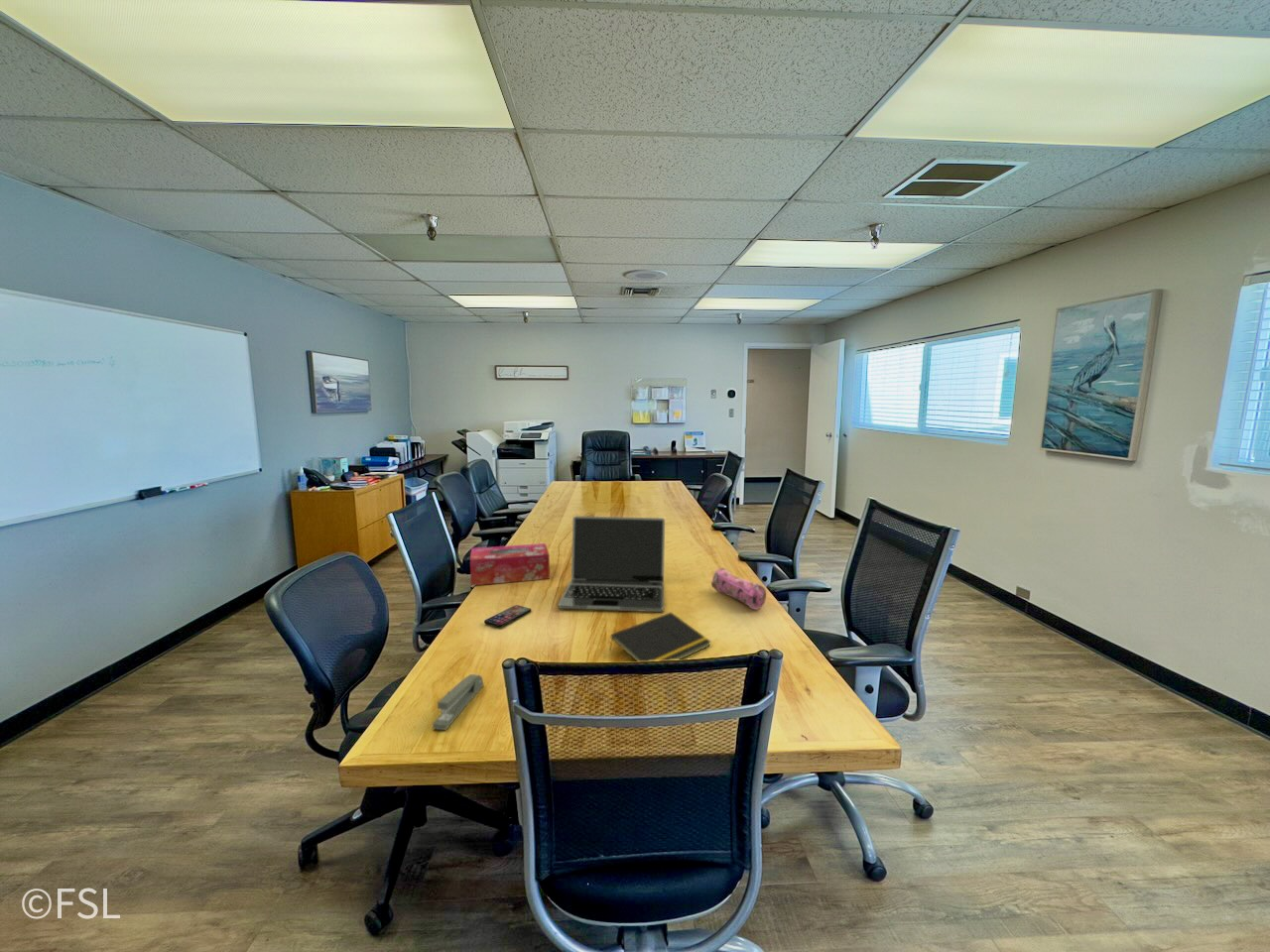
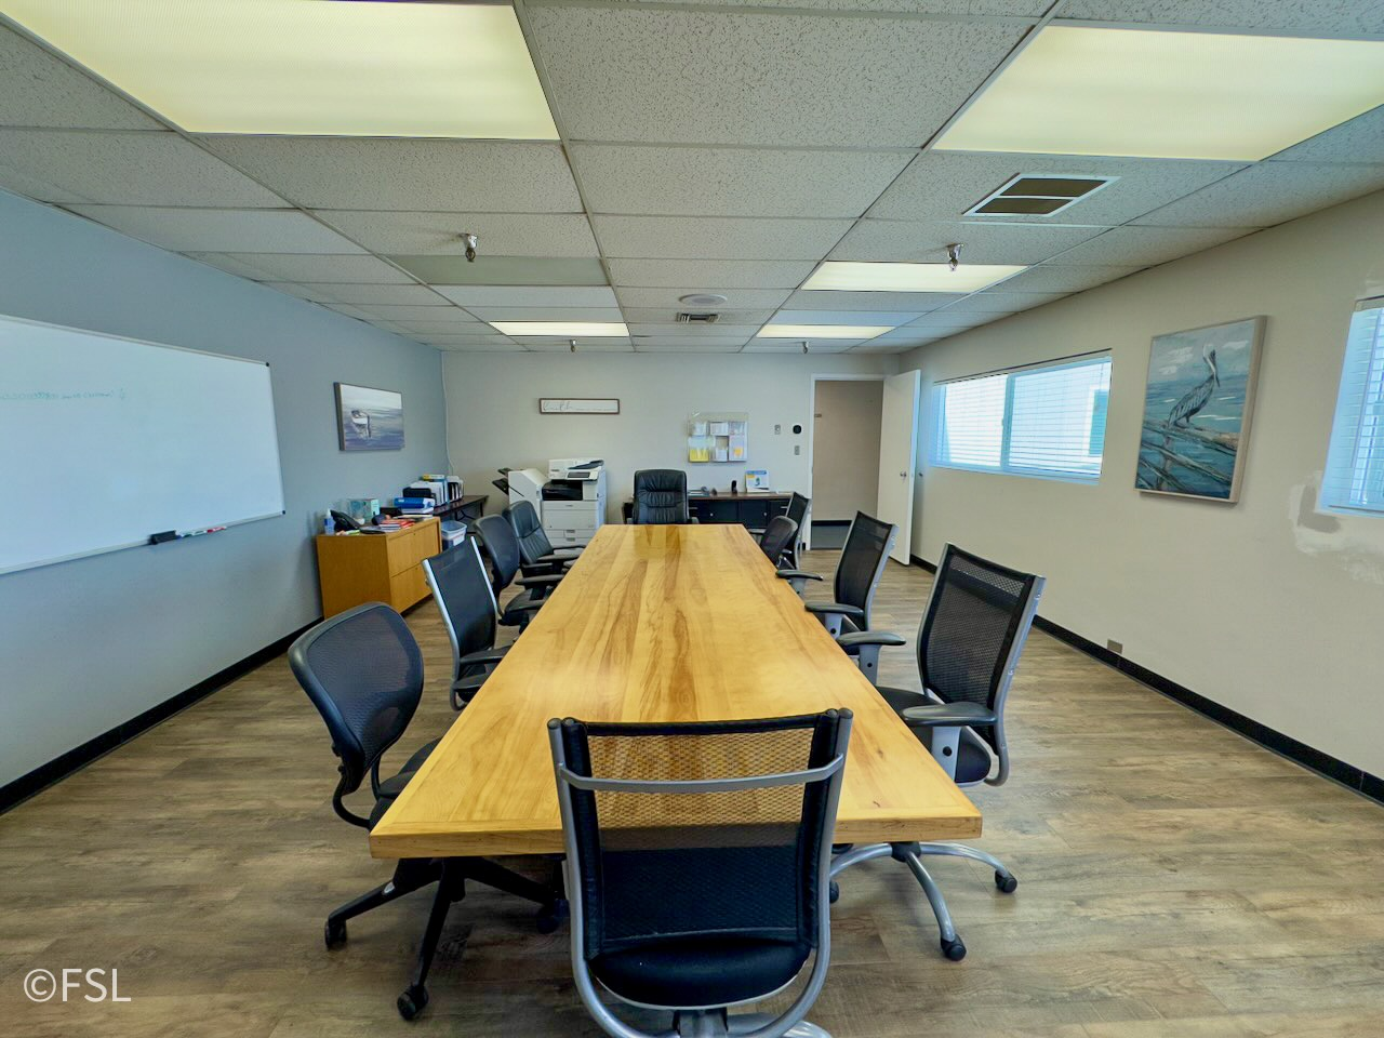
- laptop (614, 560)
- notepad (661, 640)
- stapler (459, 695)
- pencil case (738, 587)
- tissue box (510, 563)
- smartphone (508, 615)
